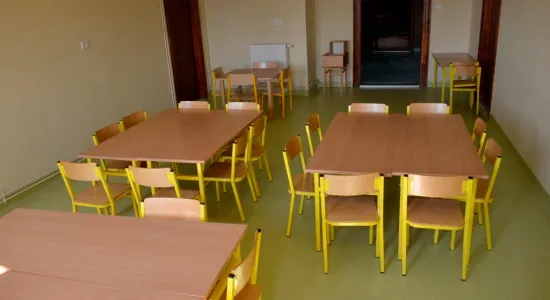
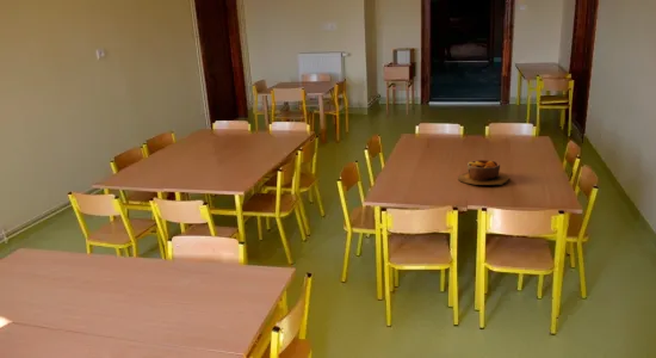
+ bowl (483, 169)
